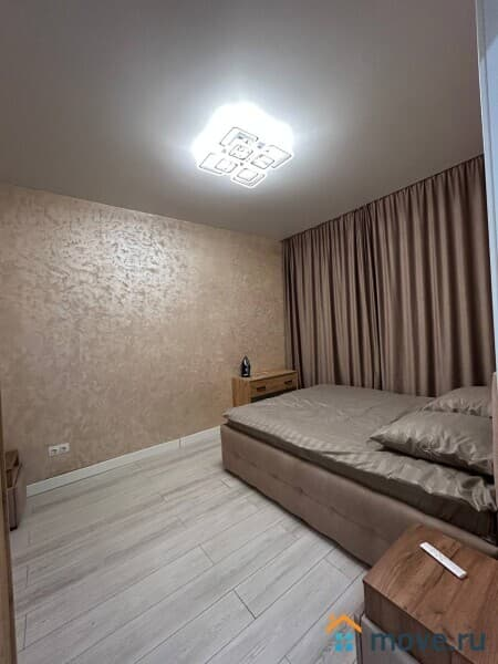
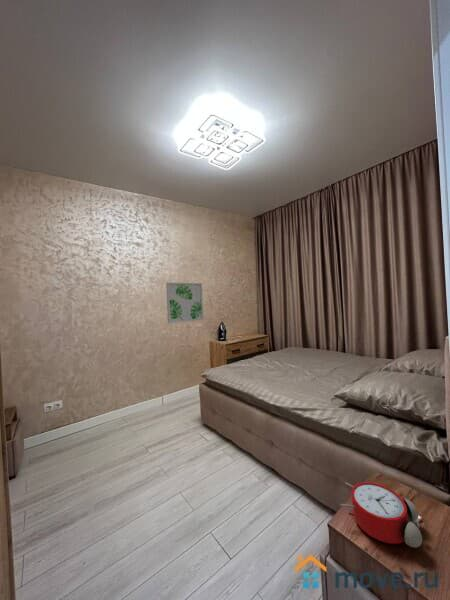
+ wall art (185, 302)
+ alarm clock (378, 511)
